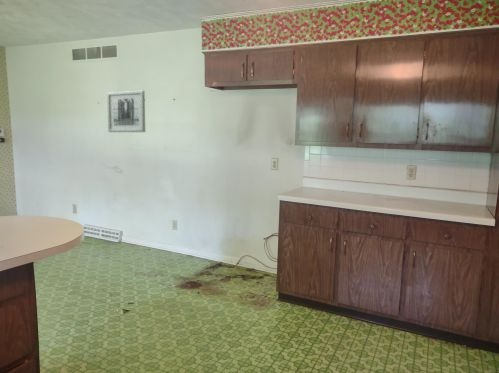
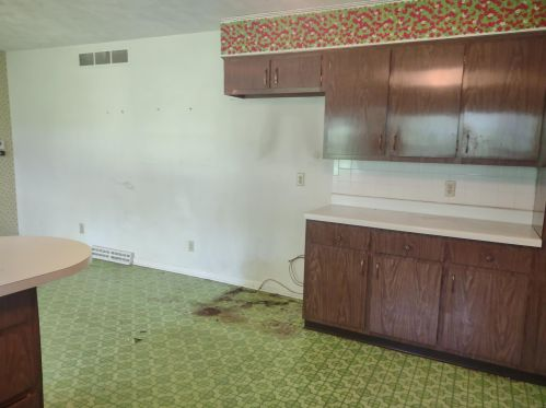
- wall art (125, 112)
